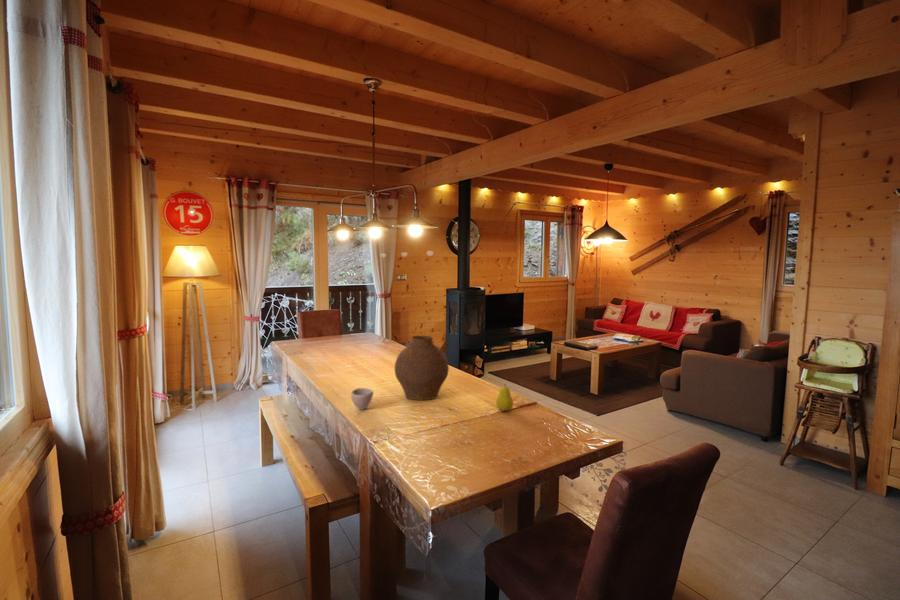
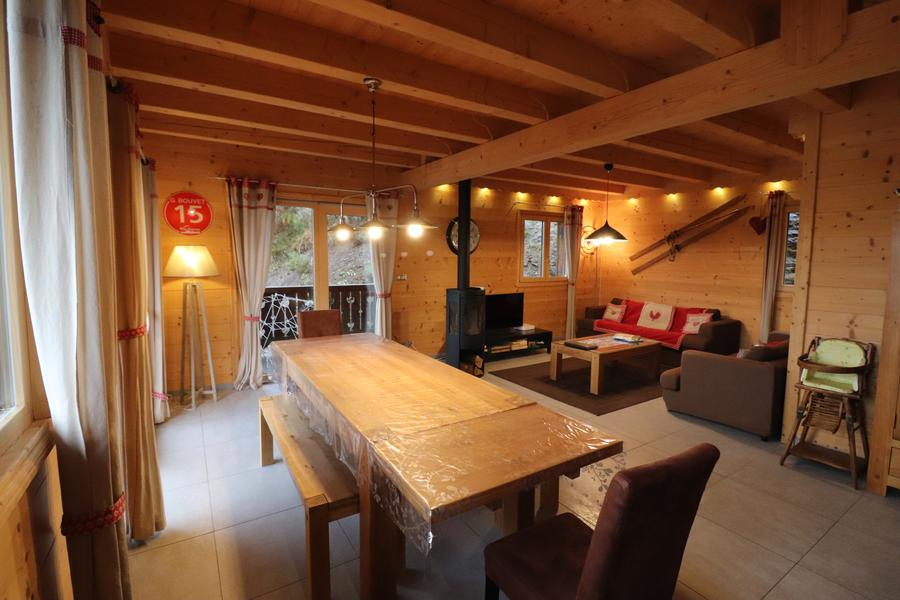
- vase (421, 366)
- fruit (504, 396)
- cup (360, 398)
